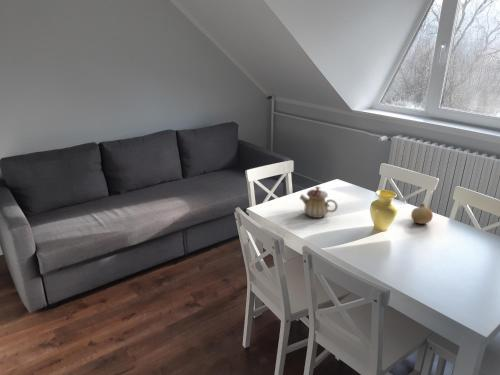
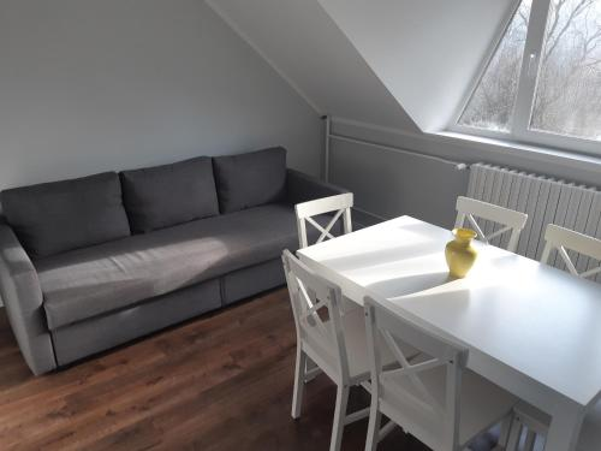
- fruit (422, 214)
- teapot (318, 200)
